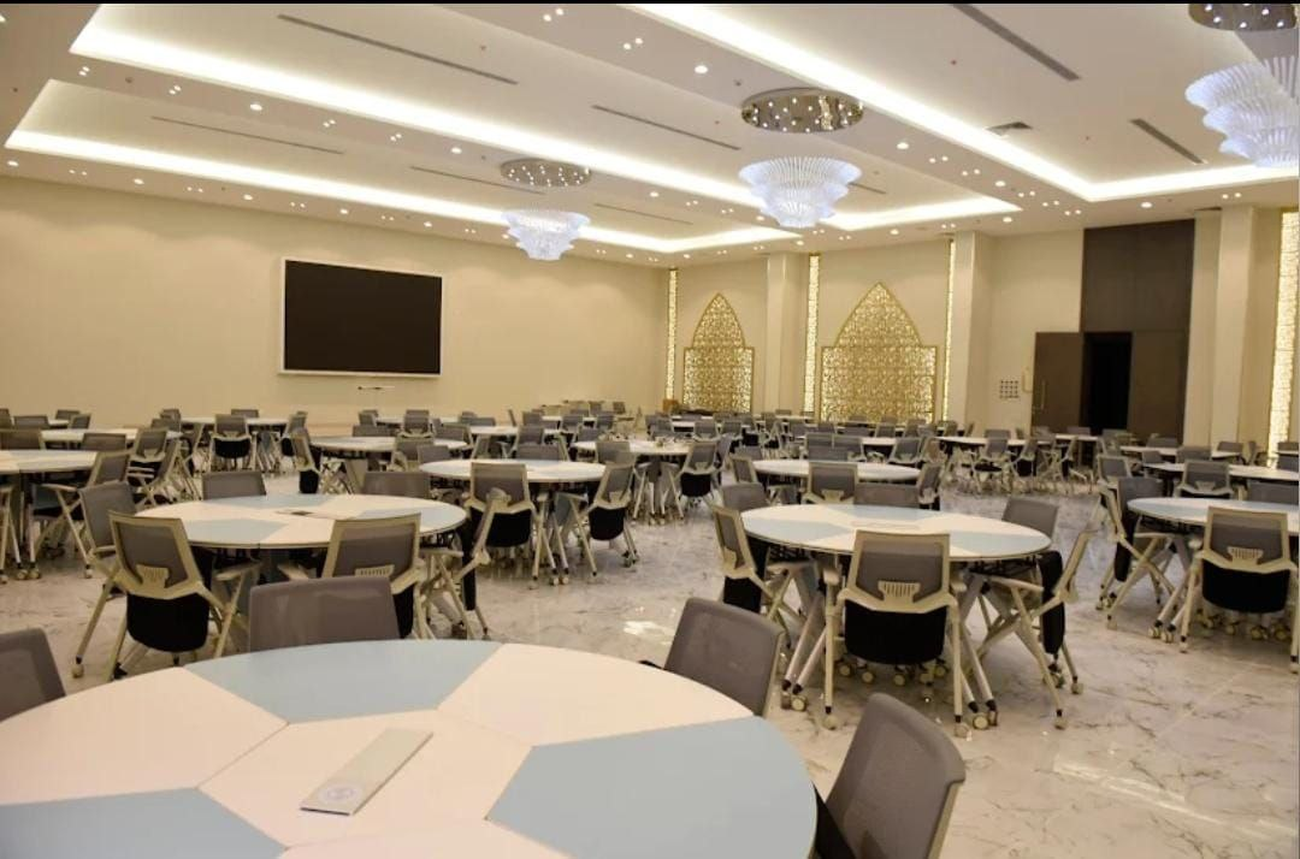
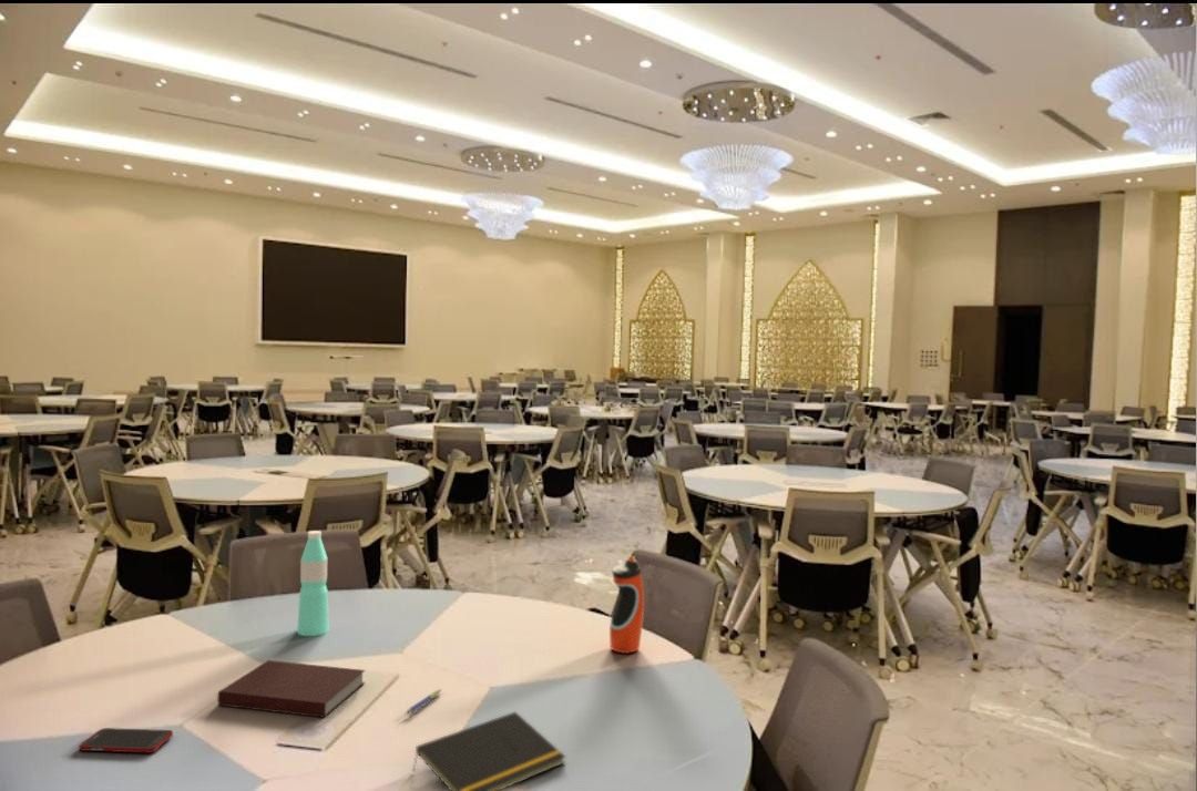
+ water bottle (314, 582)
+ pen (424, 700)
+ cell phone (126, 740)
+ water bottle (626, 603)
+ notepad (491, 754)
+ notebook (294, 687)
